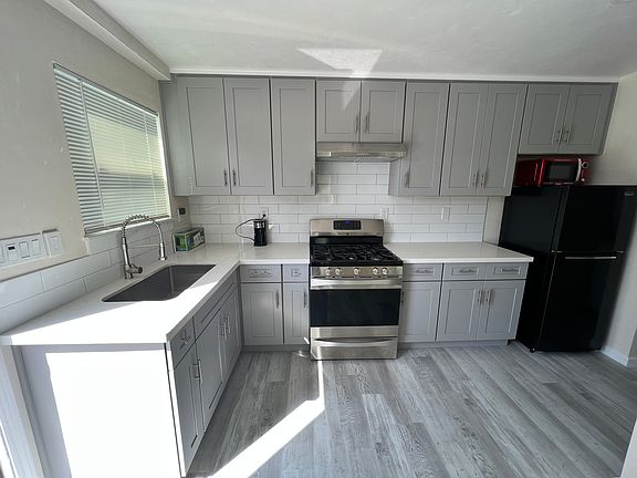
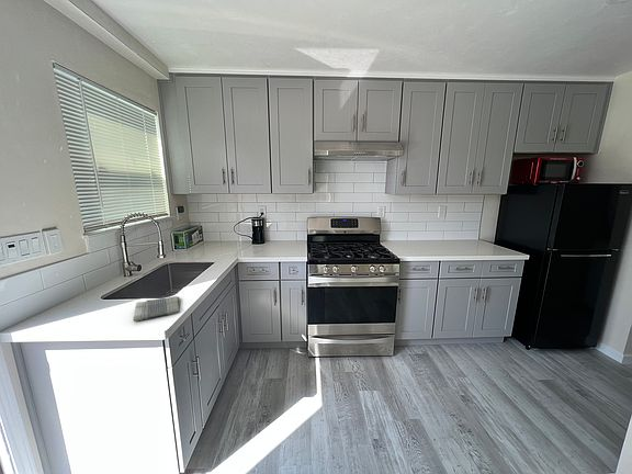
+ dish towel (158, 306)
